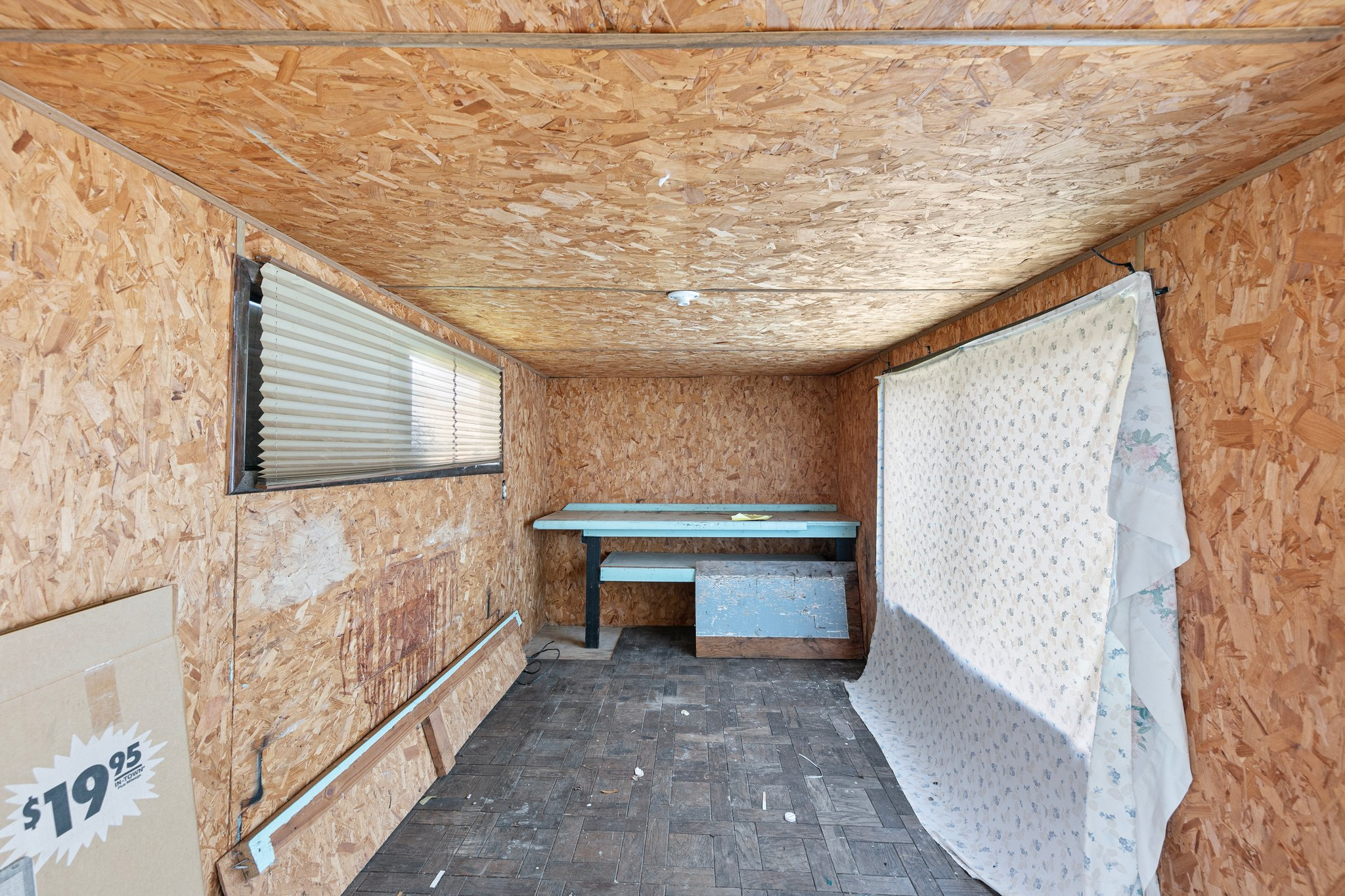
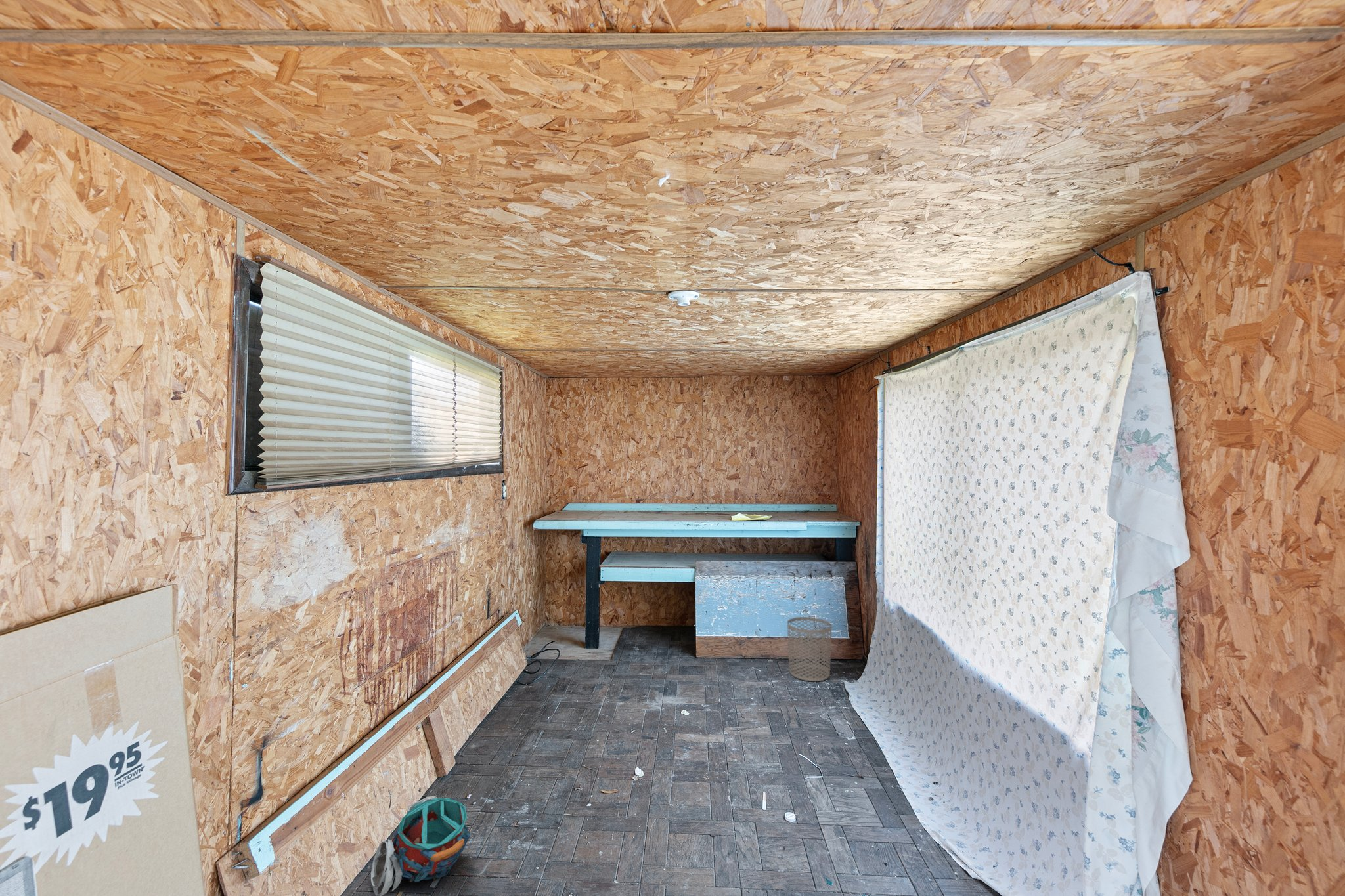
+ waste bin (809, 649)
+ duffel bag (426, 843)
